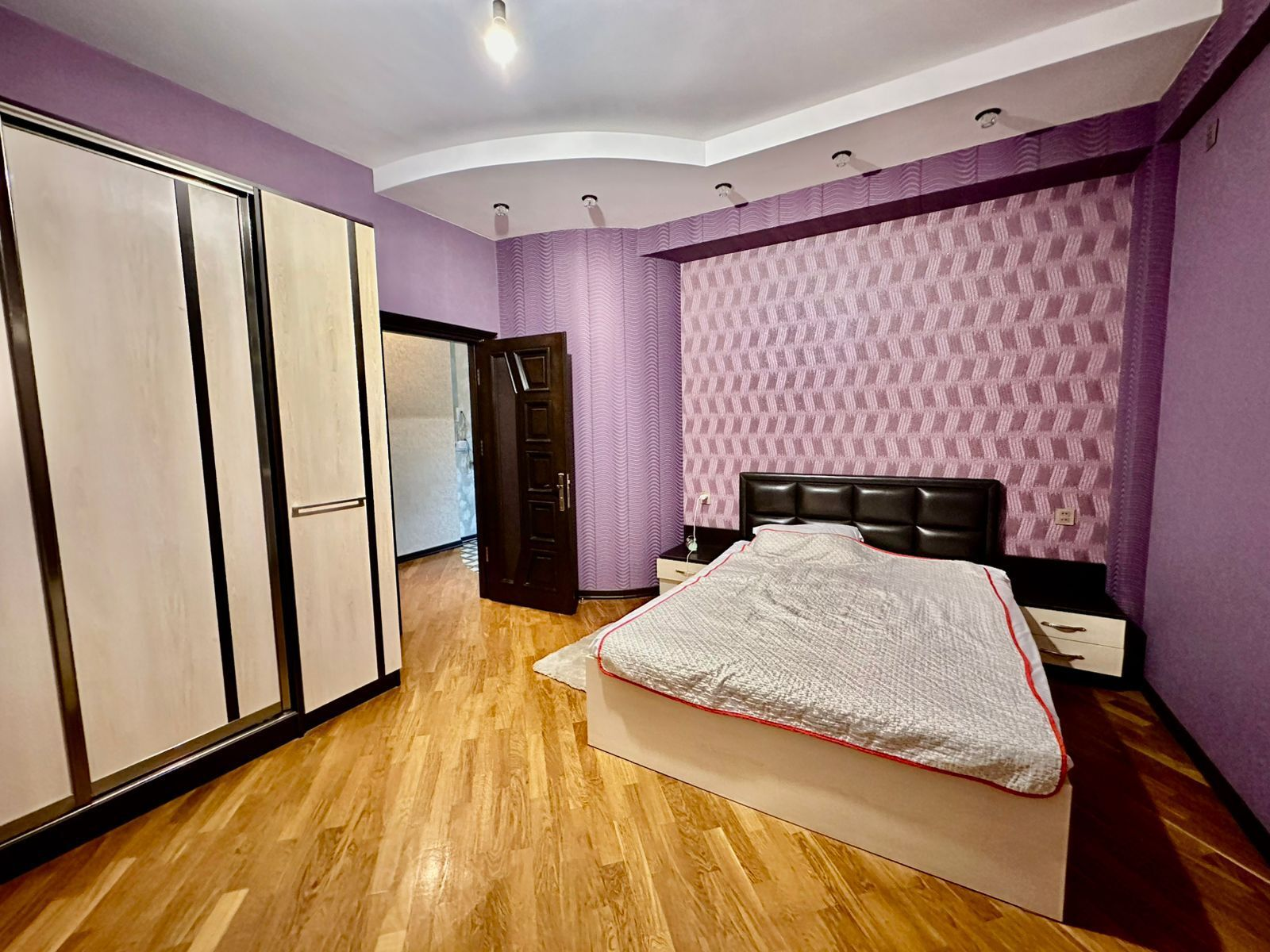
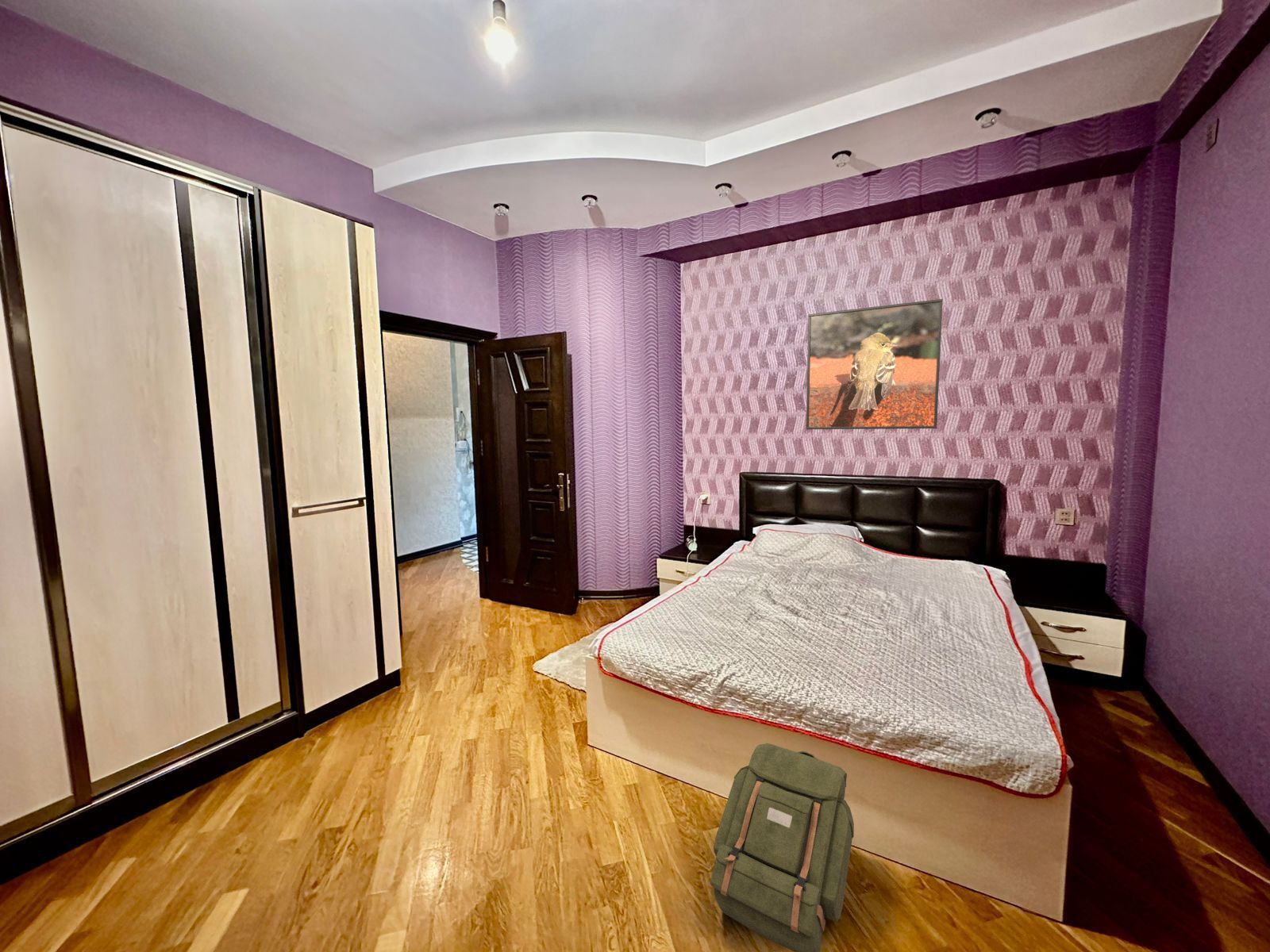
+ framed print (869, 368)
+ backpack (784, 837)
